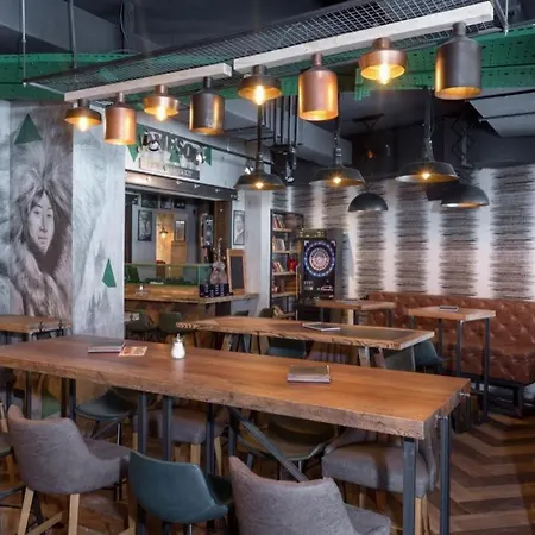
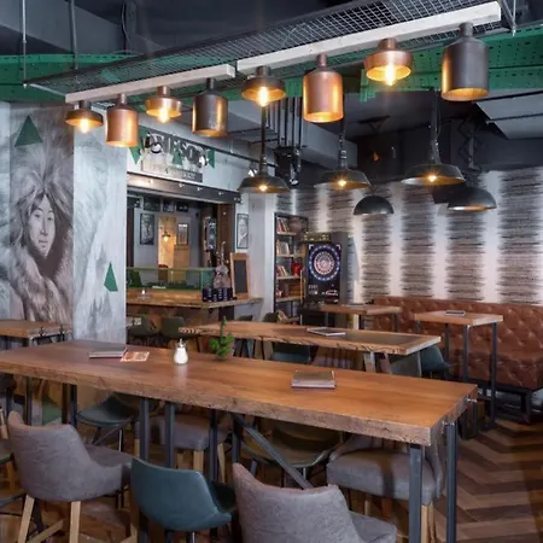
+ banana bunch (221, 338)
